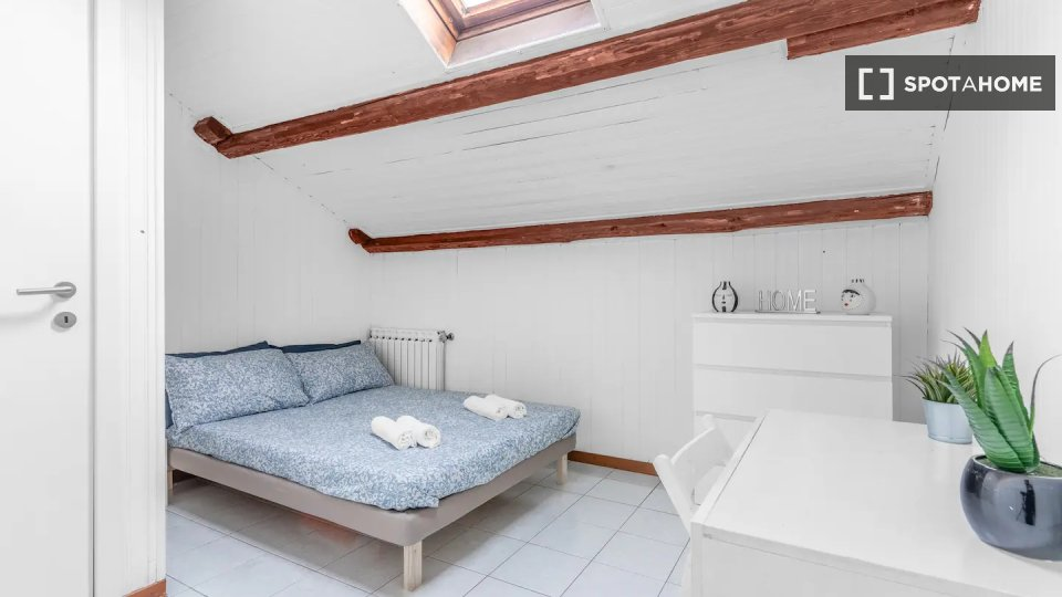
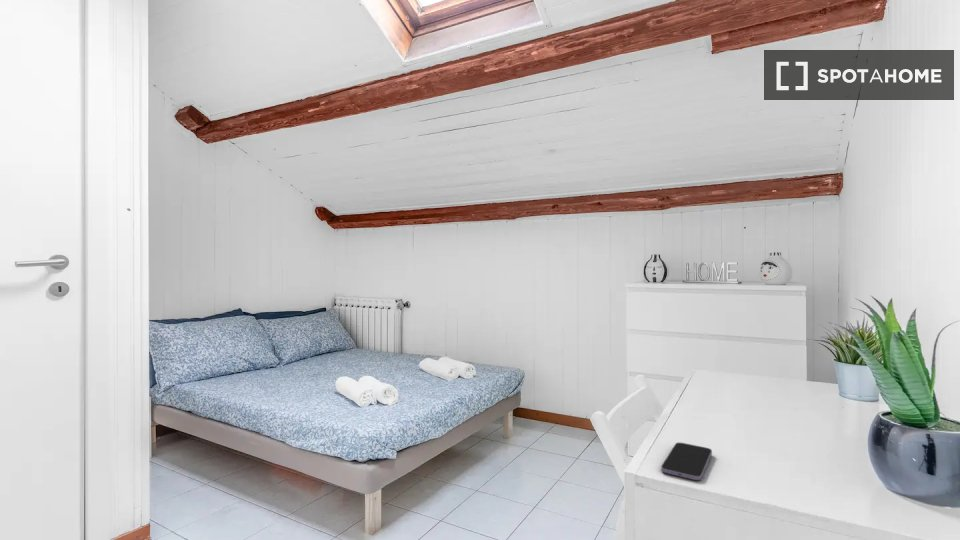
+ smartphone (687, 459)
